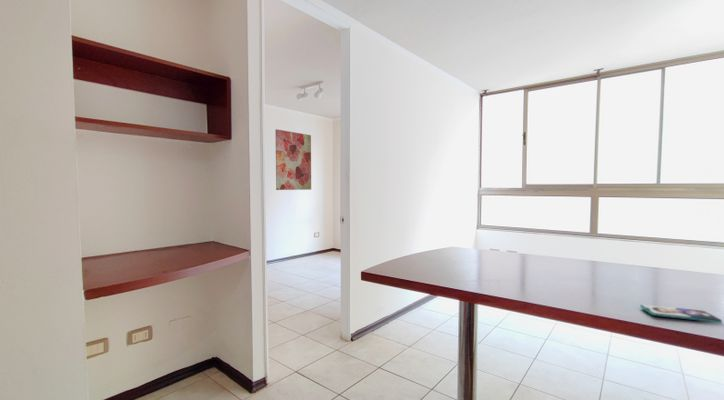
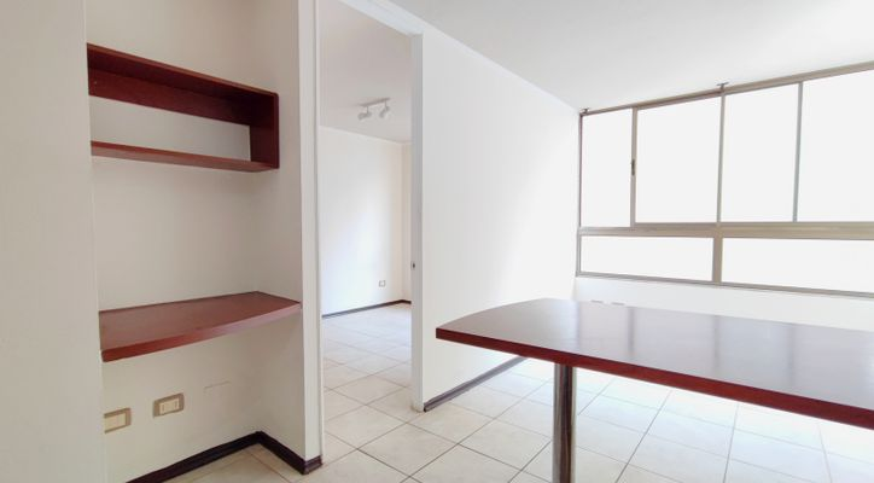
- wall art (294, 161)
- smartphone (678, 313)
